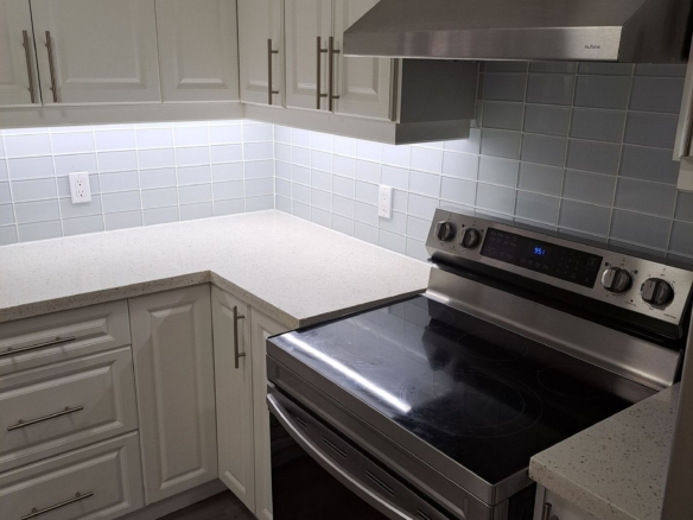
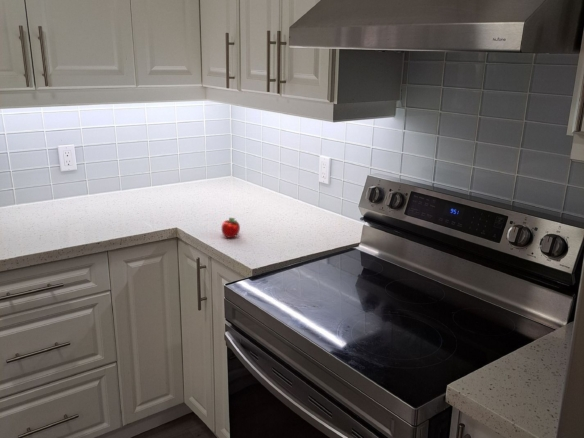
+ apple (231, 227)
